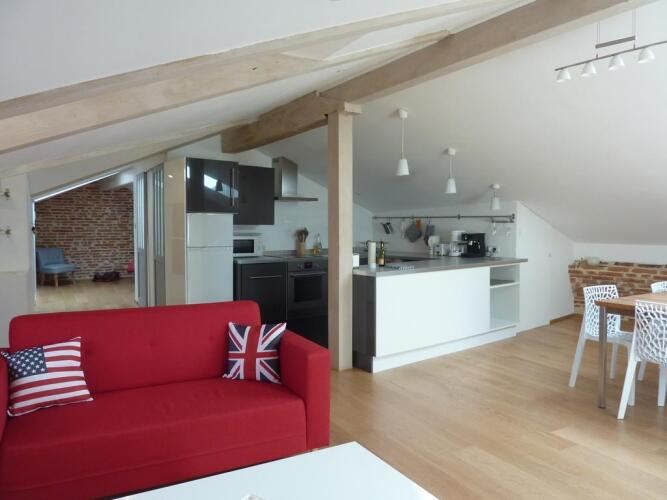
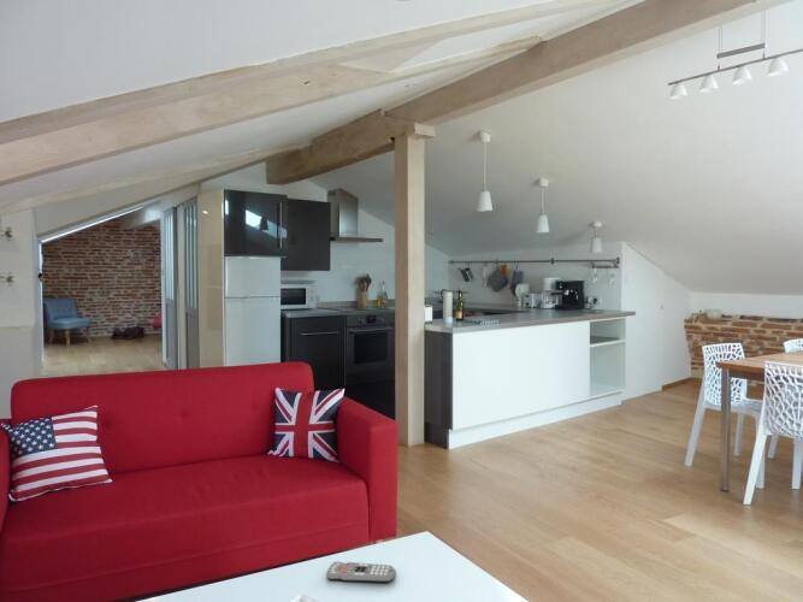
+ remote control (361, 572)
